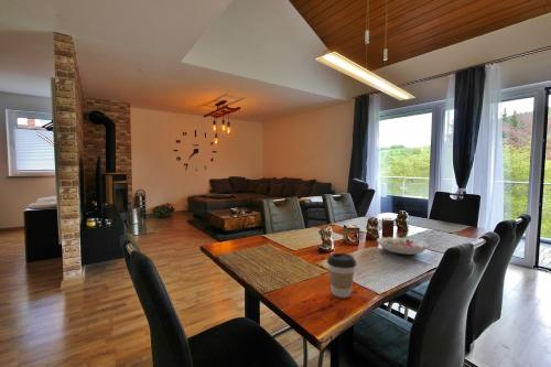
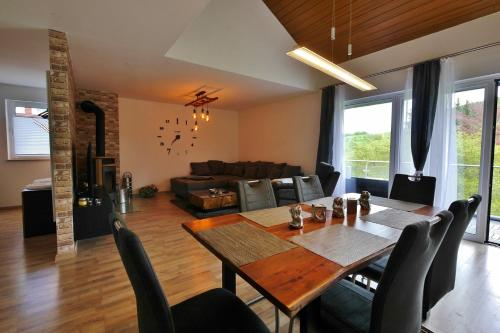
- coffee cup (341, 274)
- decorative bowl (401, 245)
